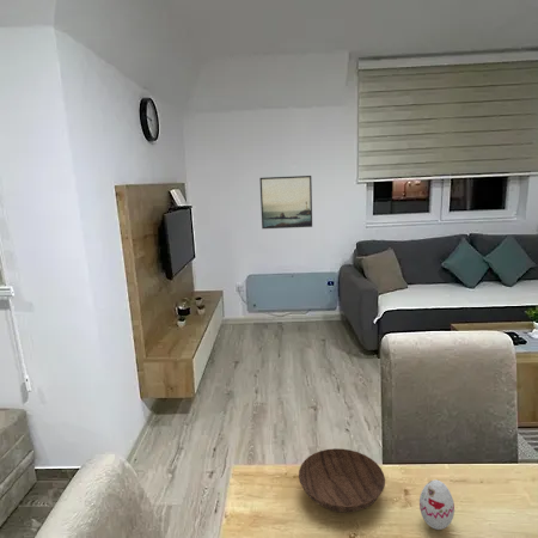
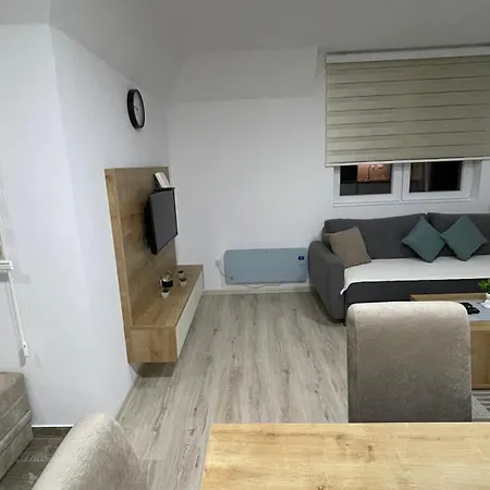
- decorative egg (436, 503)
- bowl (341, 484)
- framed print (286, 202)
